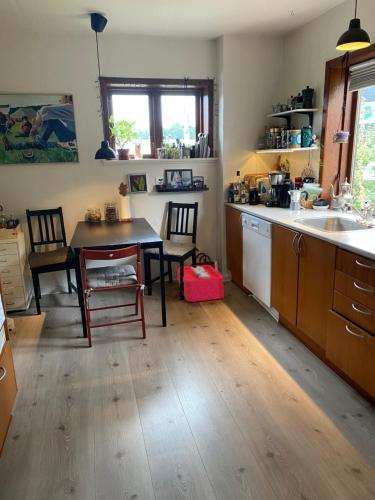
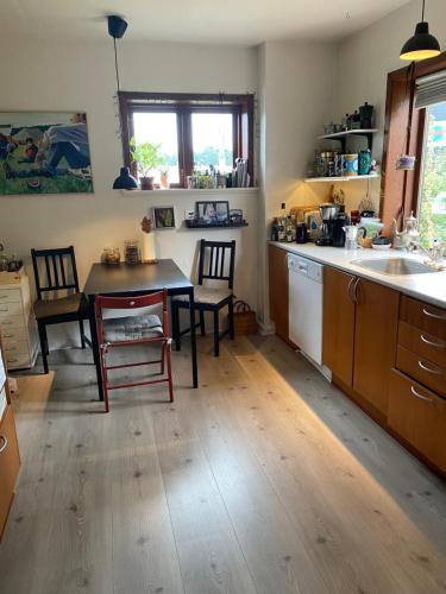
- storage bin (203, 279)
